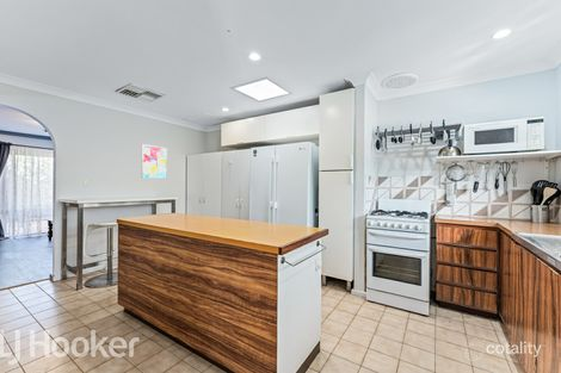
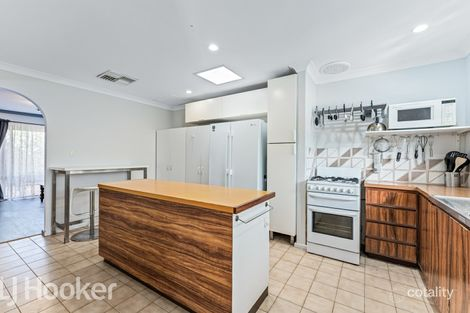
- wall art (154, 162)
